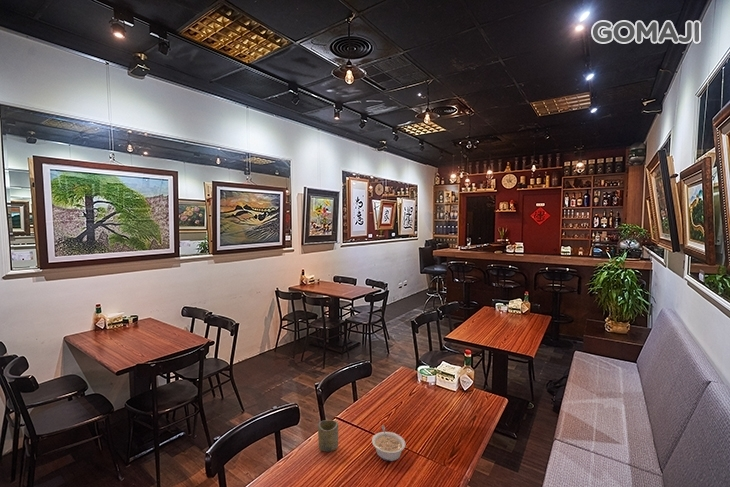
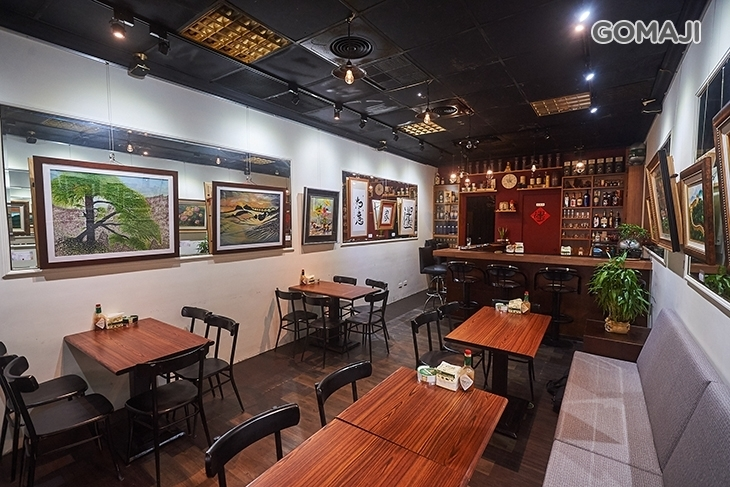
- legume (387, 445)
- cup (328, 435)
